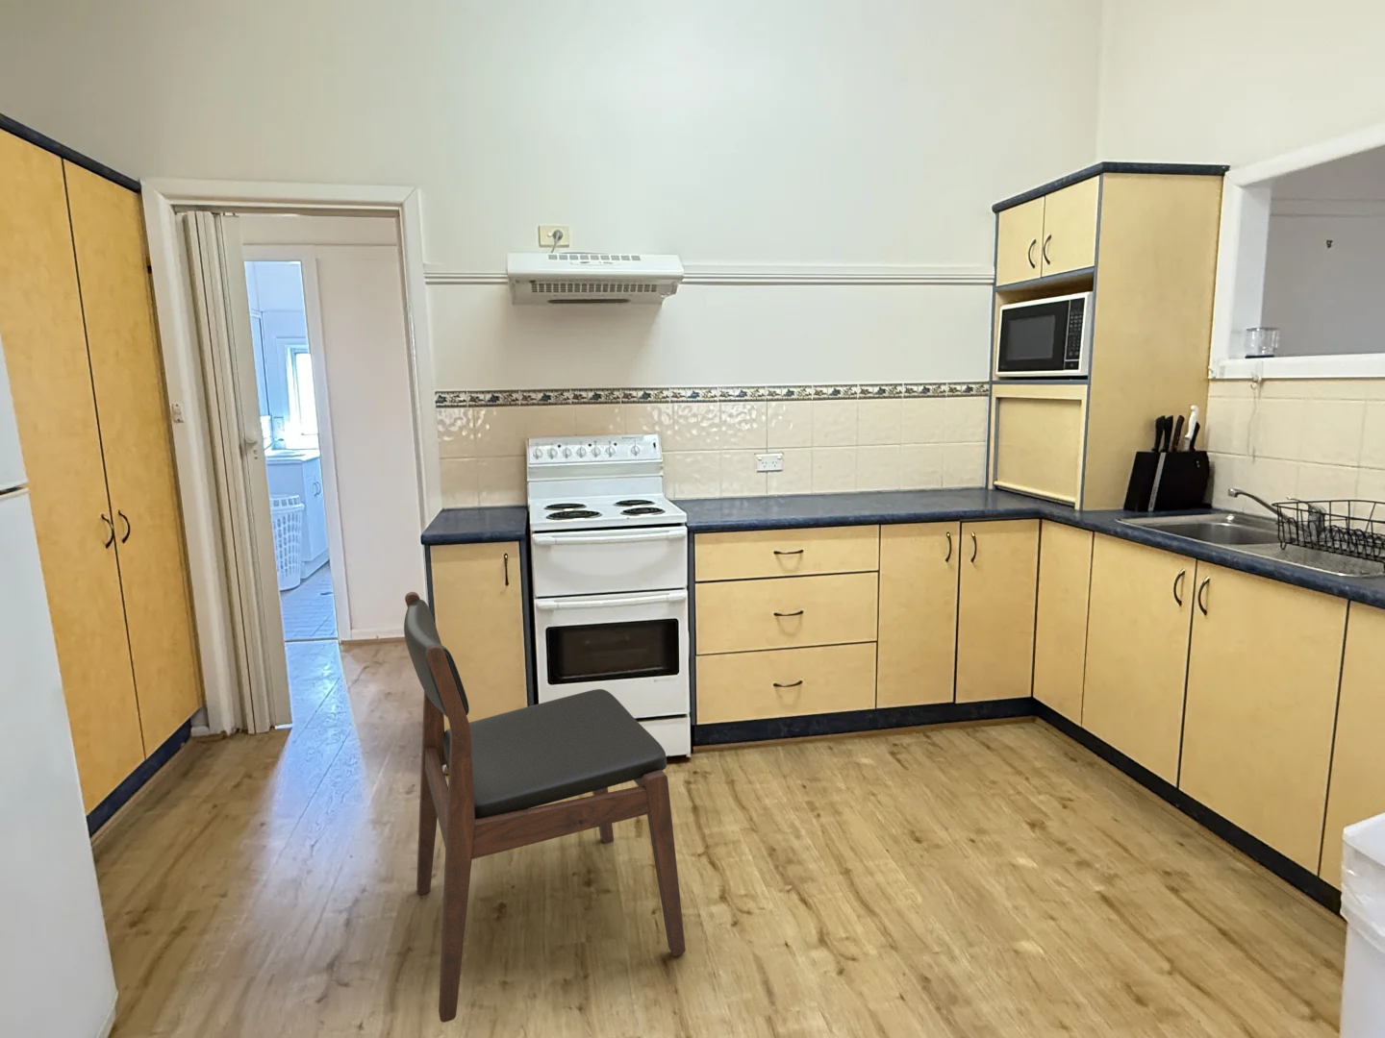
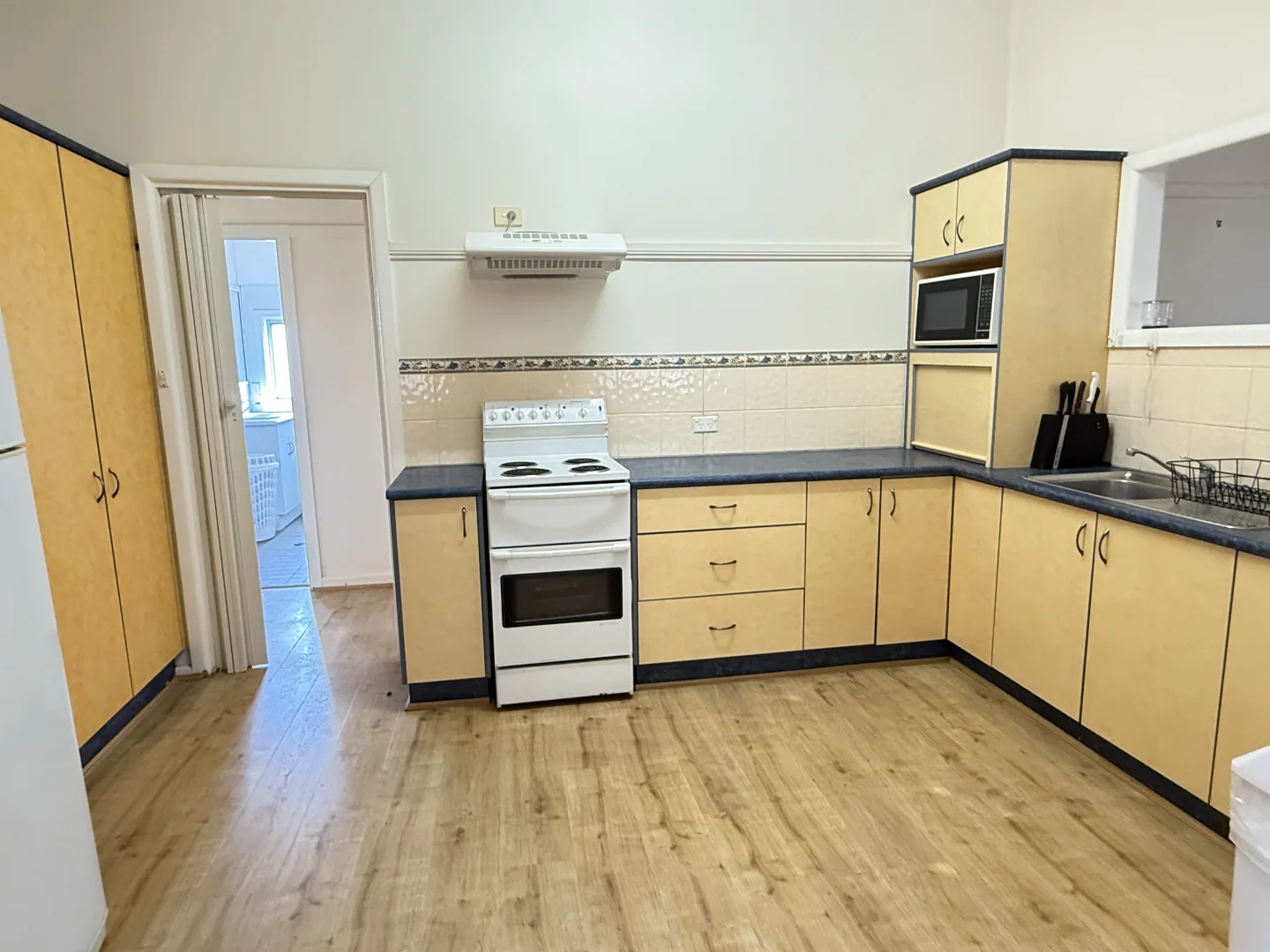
- dining chair (538, 764)
